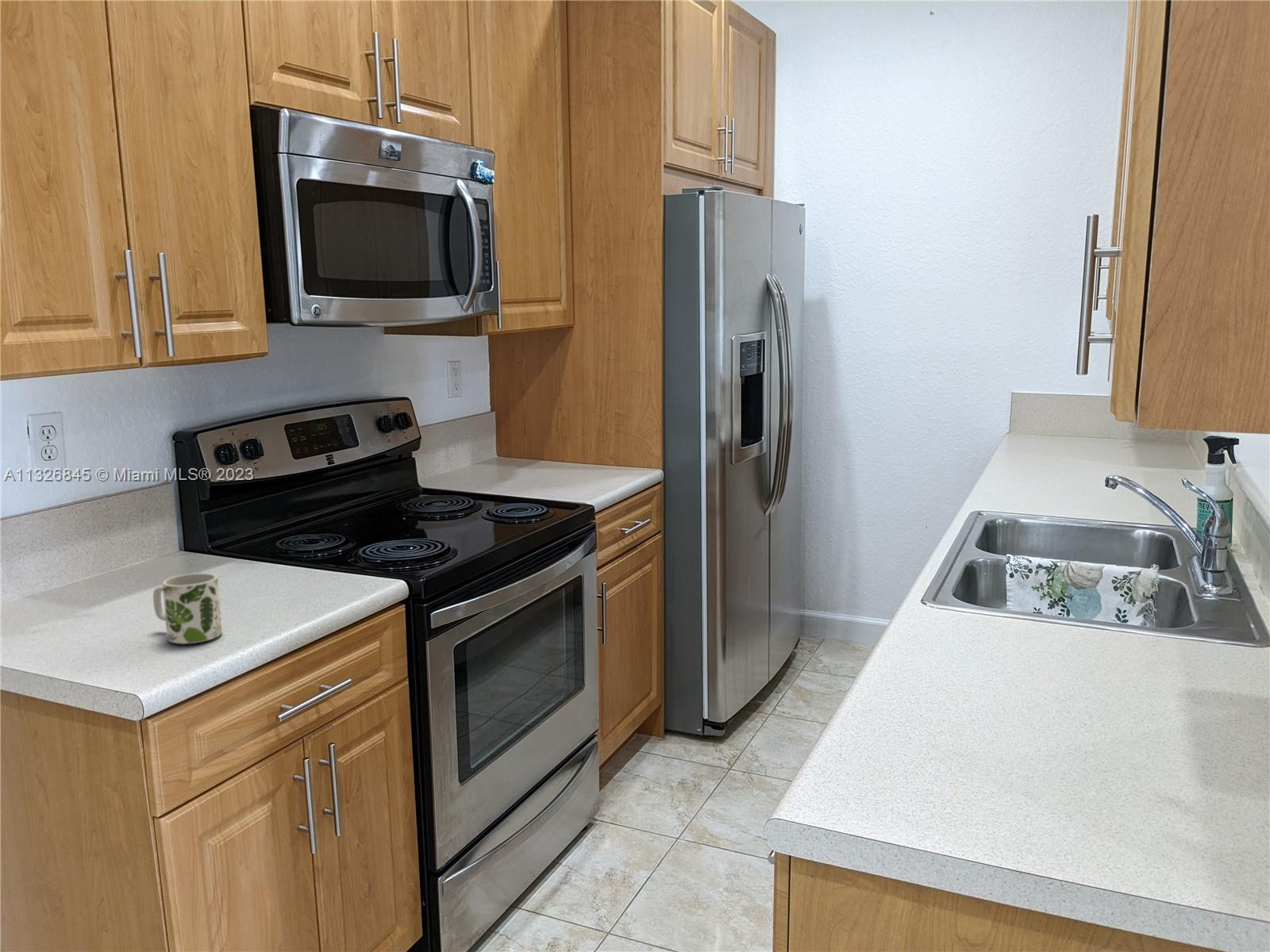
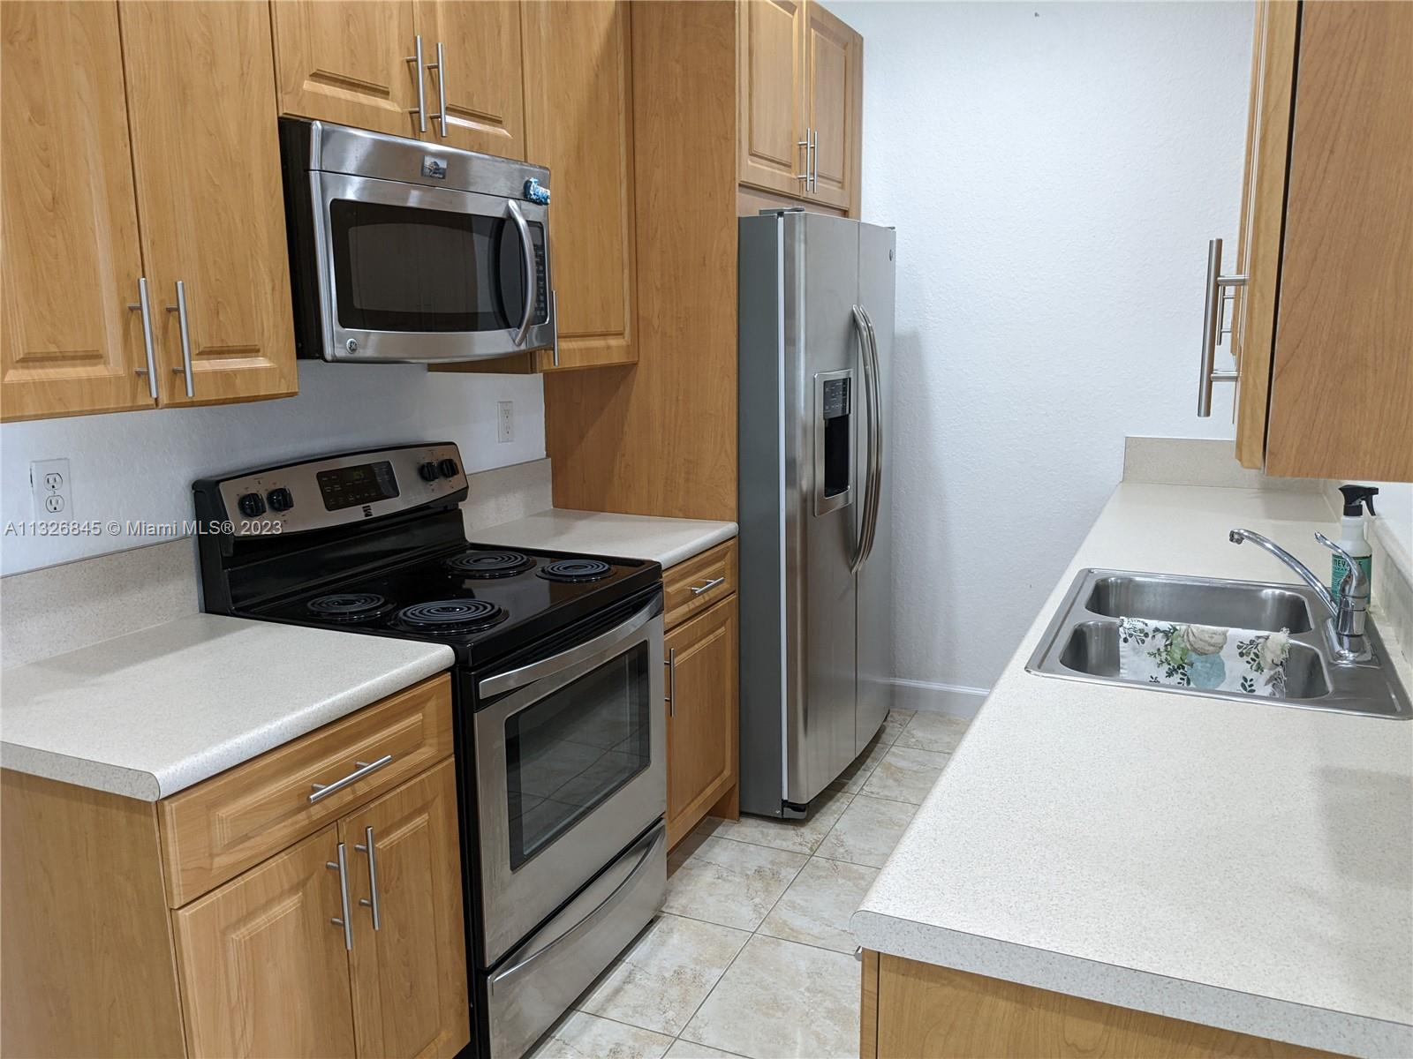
- mug (183, 606)
